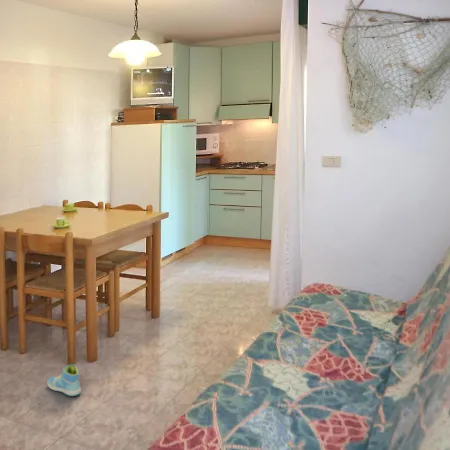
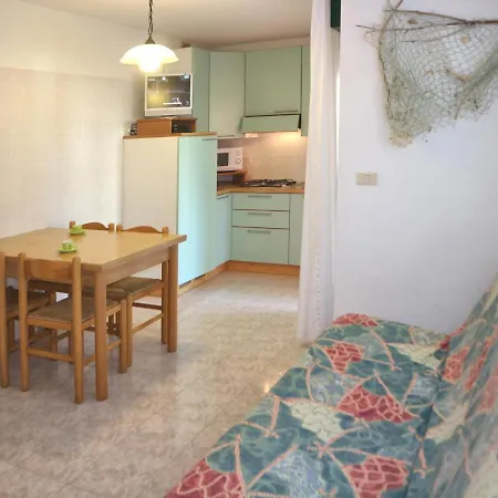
- sneaker (64, 376)
